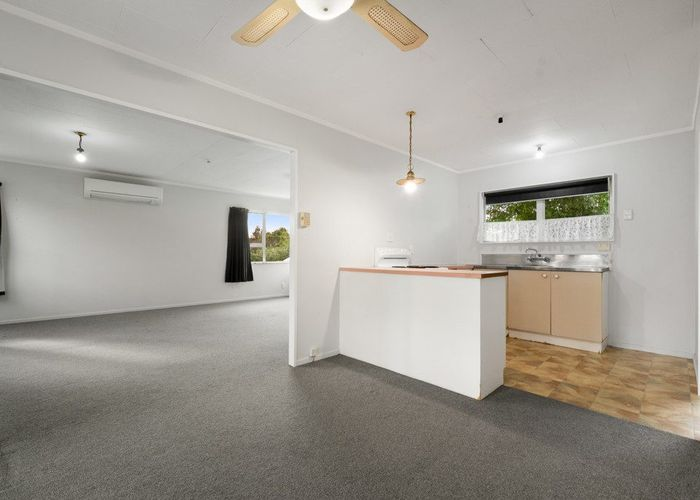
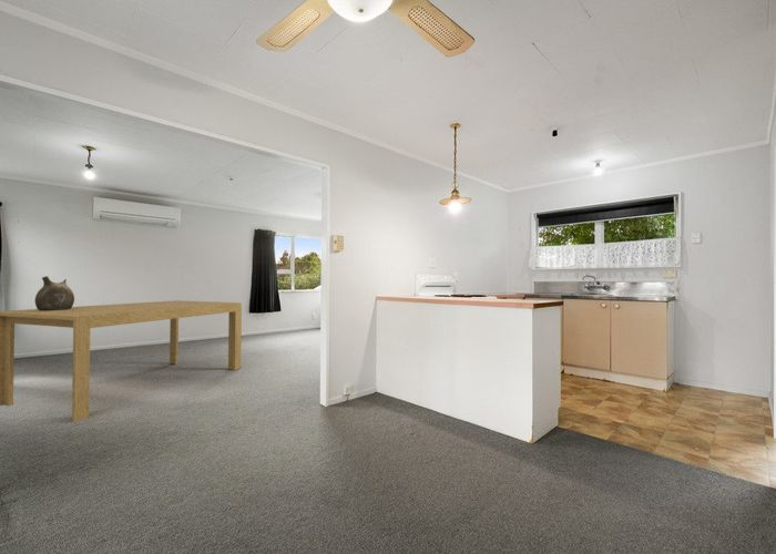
+ dining table (135, 322)
+ ceramic jug (55, 293)
